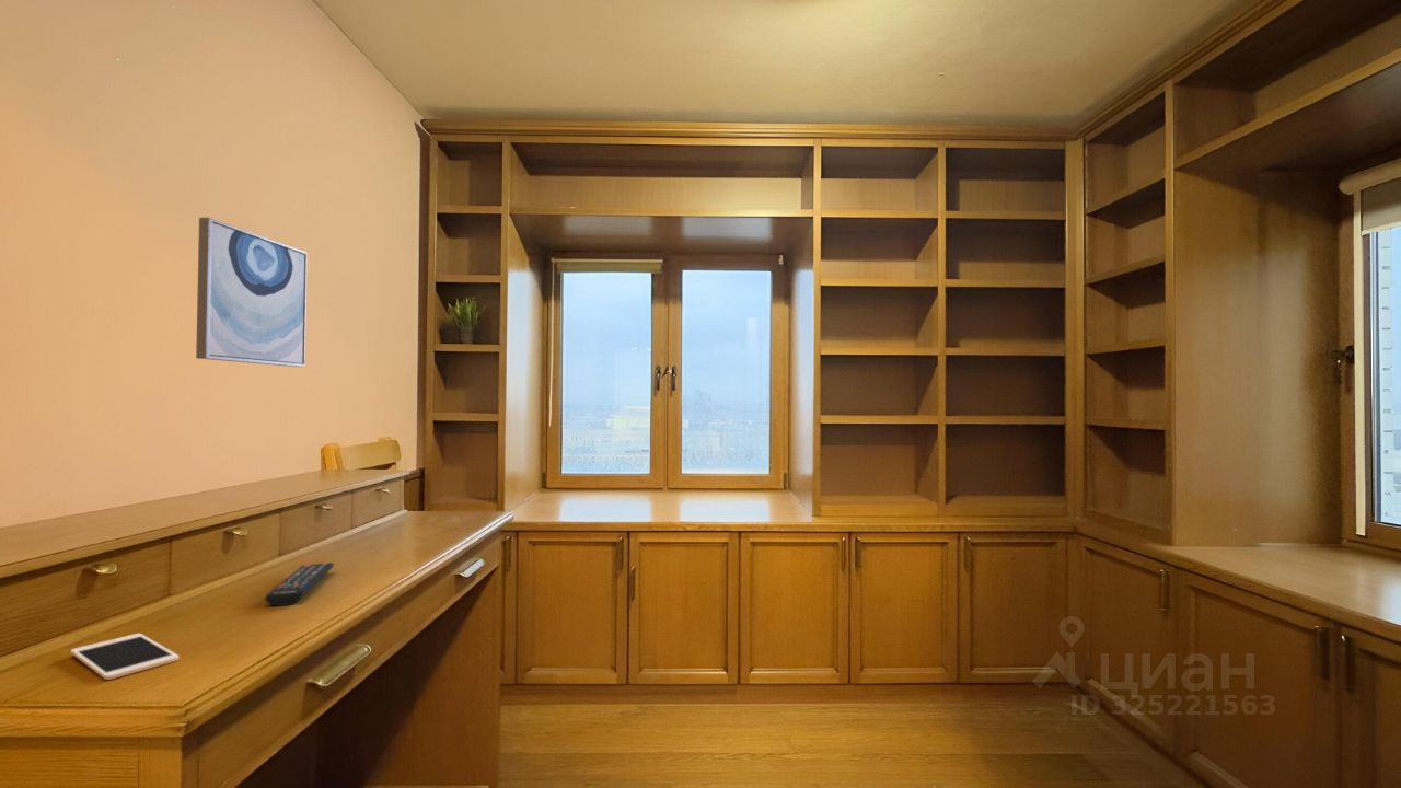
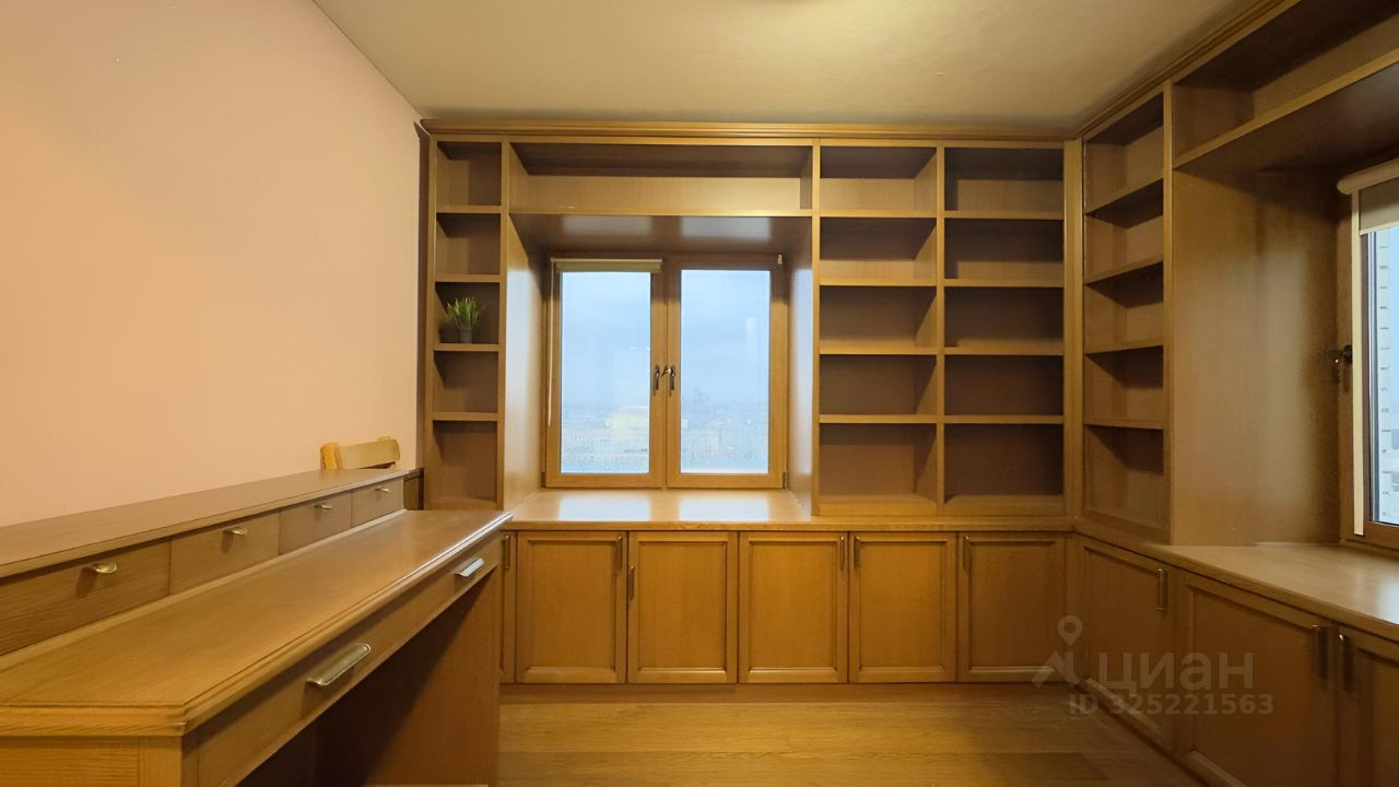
- wall art (257, 299)
- cell phone (124, 654)
- remote control (302, 581)
